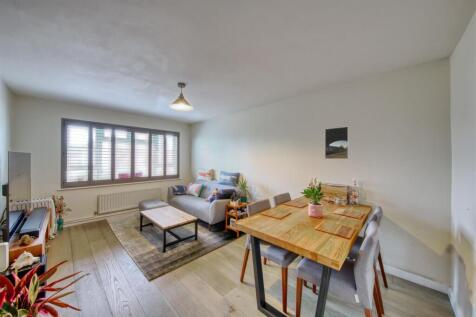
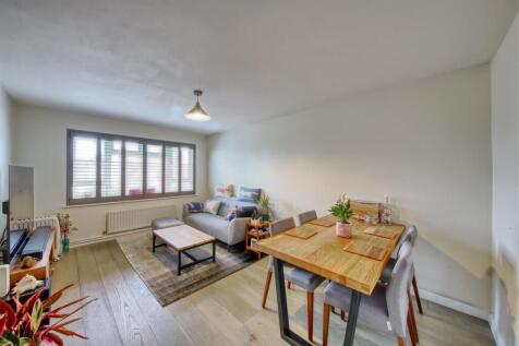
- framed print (336, 143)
